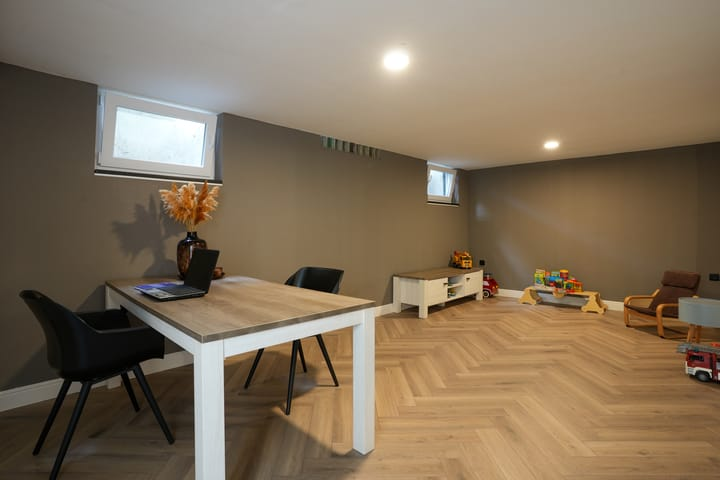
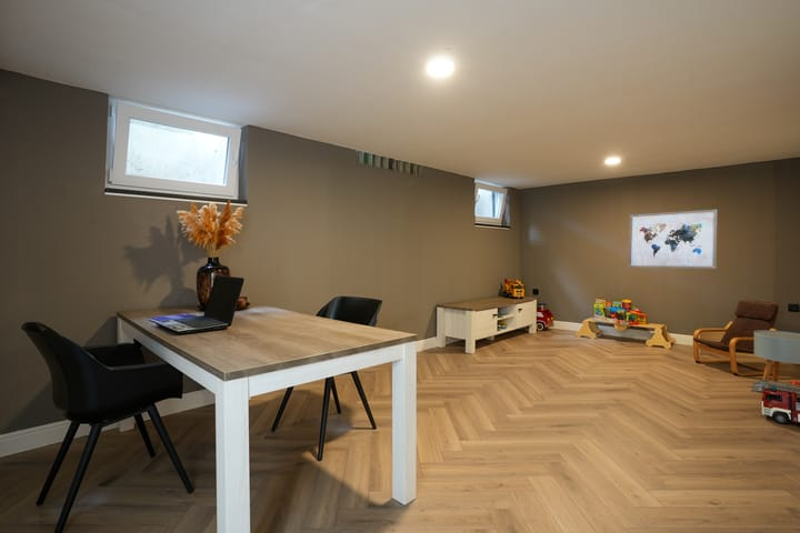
+ wall art (670, 240)
